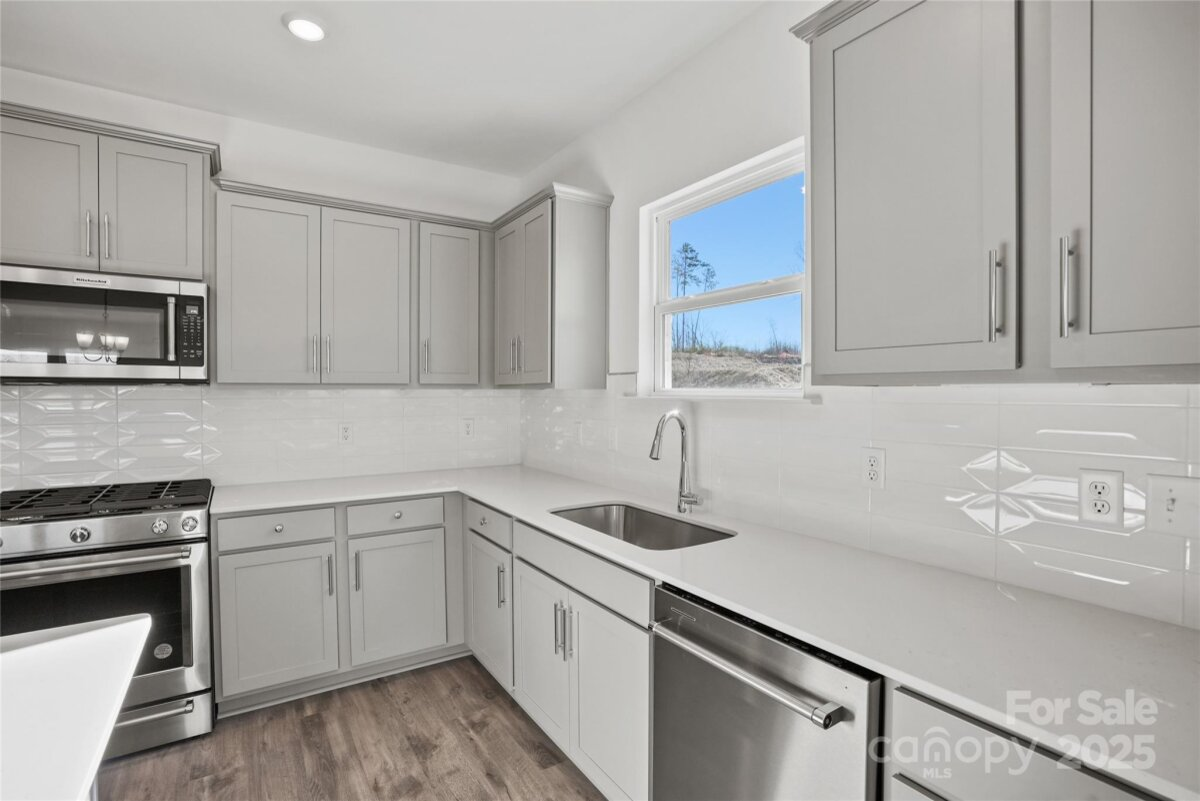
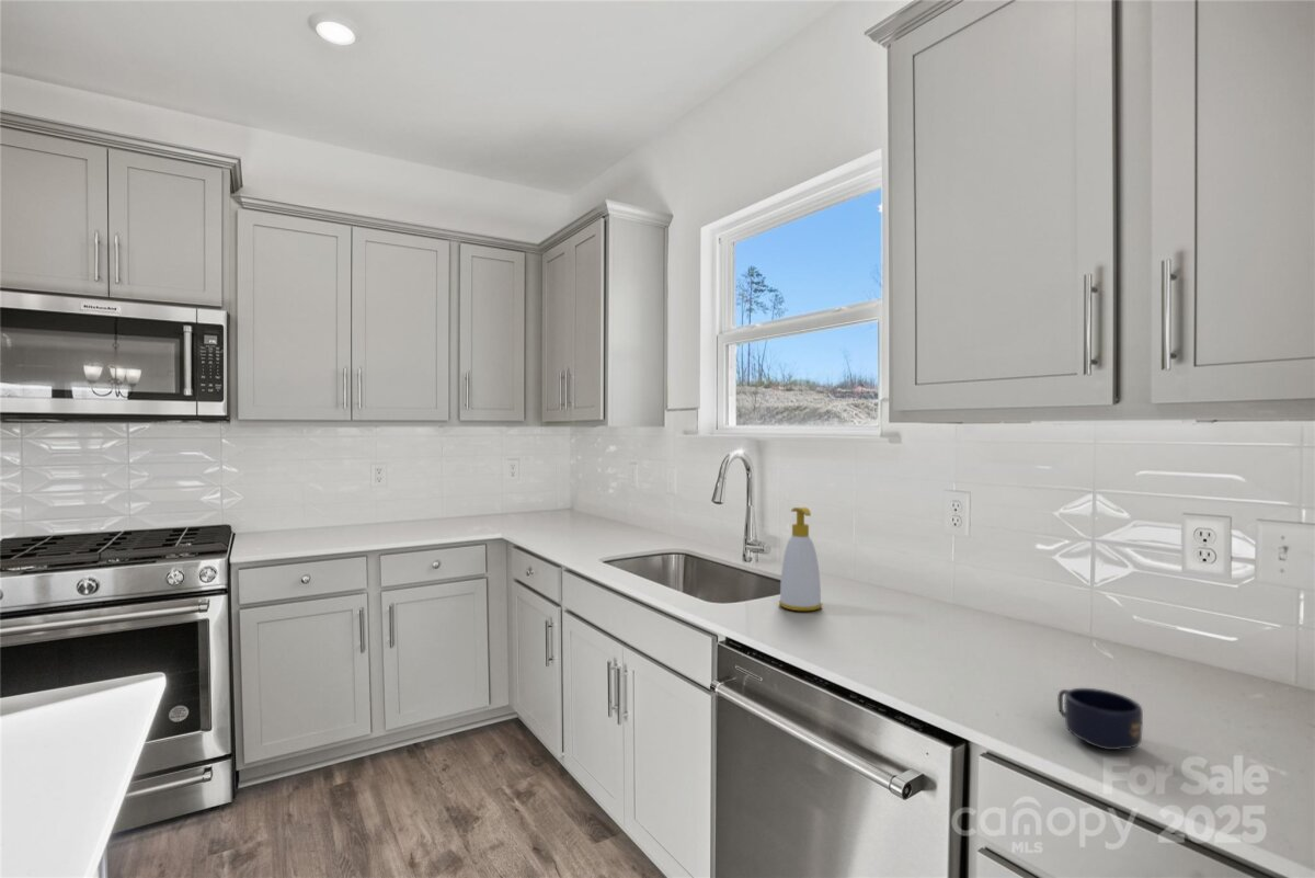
+ mug (1095, 718)
+ soap bottle (800, 557)
